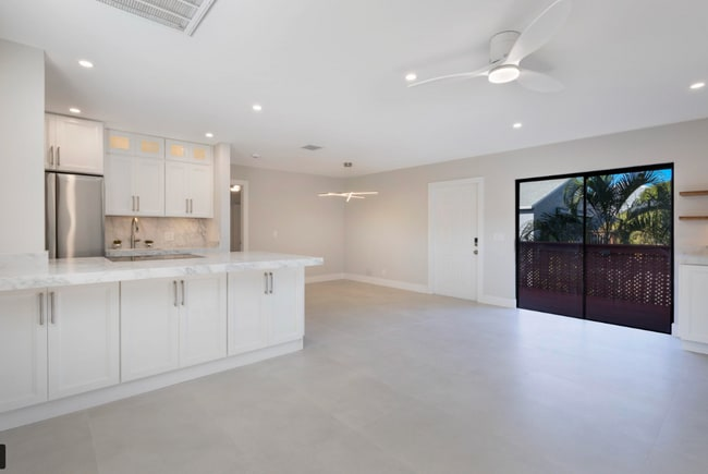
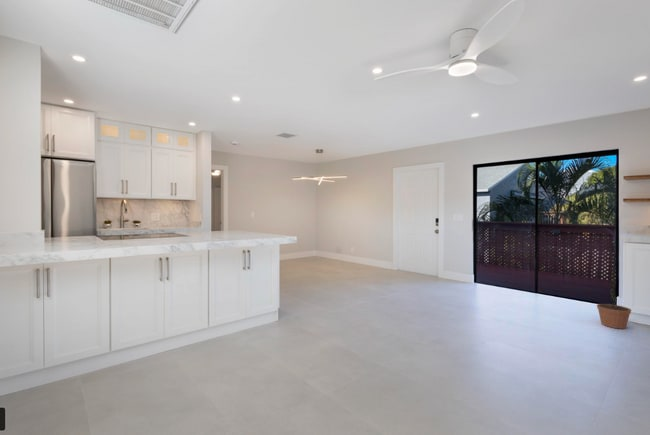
+ decorative plant (613, 283)
